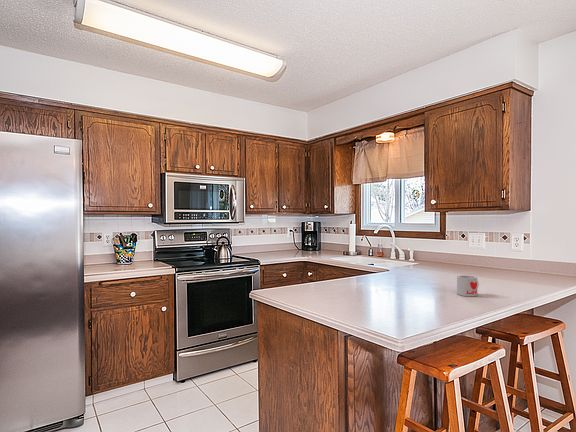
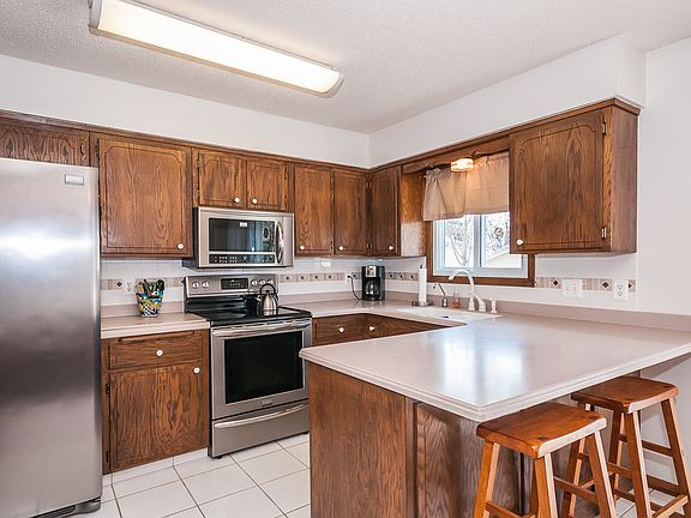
- mug (469, 285)
